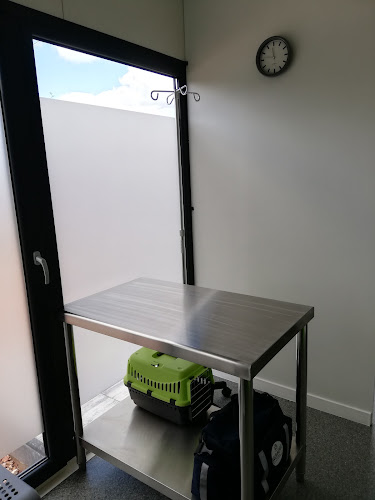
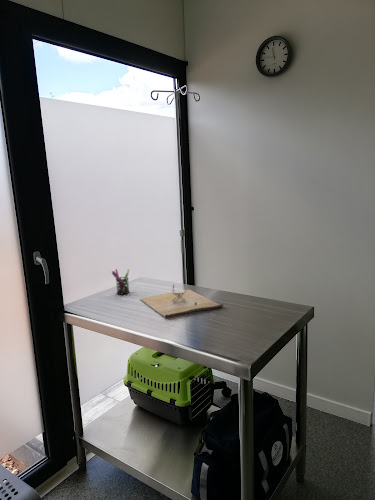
+ clipboard (178, 293)
+ pen holder (122, 280)
